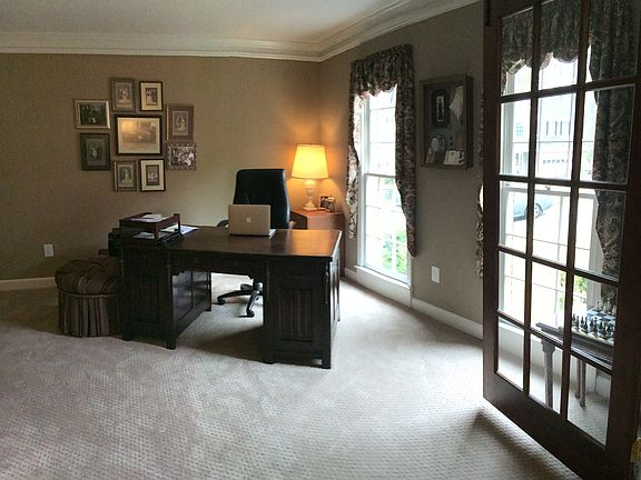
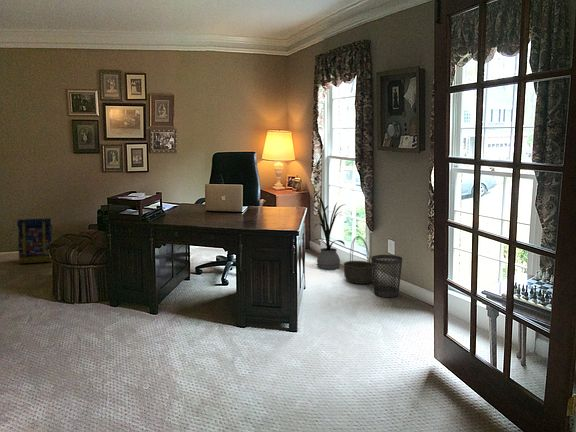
+ house plant (327, 230)
+ basket (359, 261)
+ wastebasket (386, 276)
+ backpack (35, 240)
